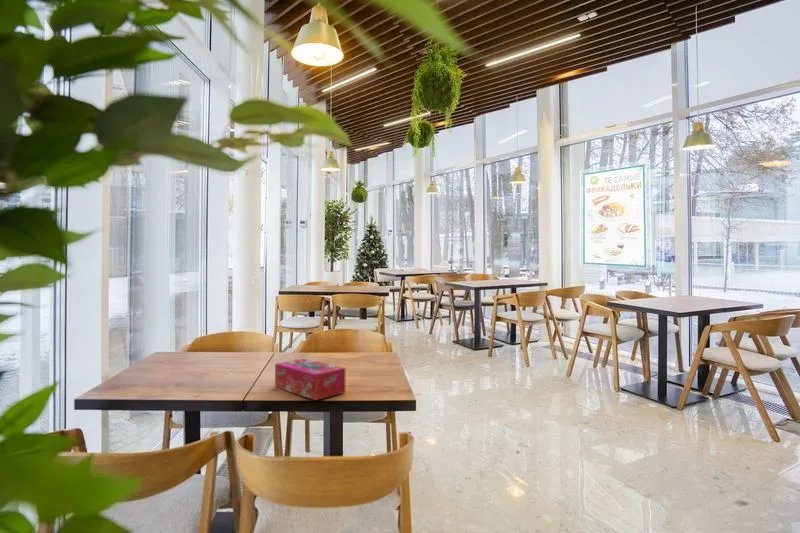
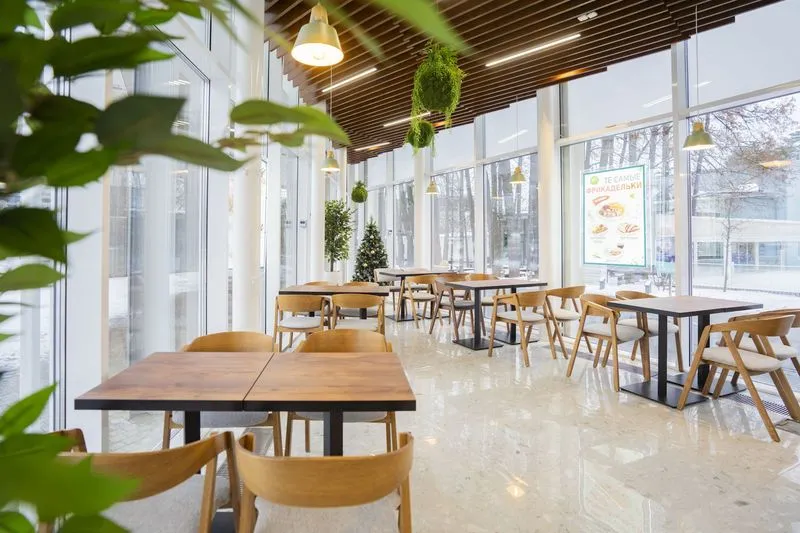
- tissue box (309, 377)
